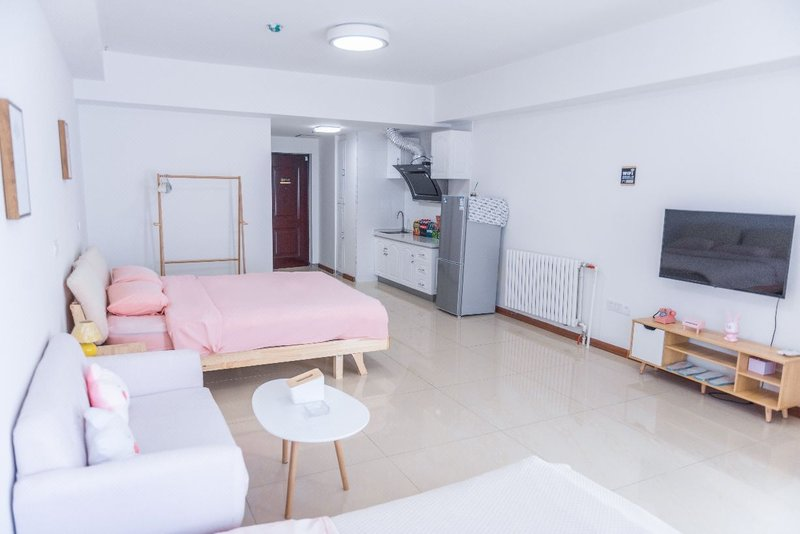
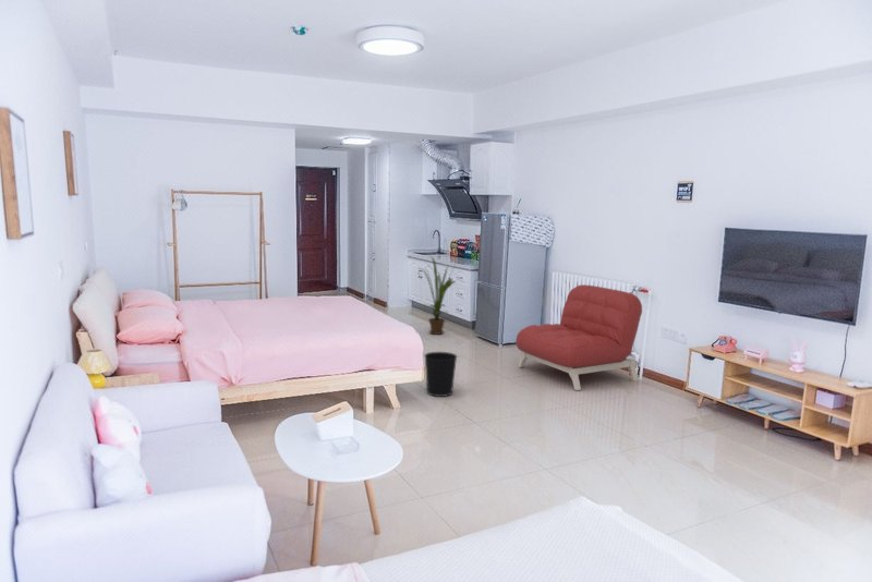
+ armchair (577, 331)
+ wastebasket (439, 374)
+ house plant (433, 294)
